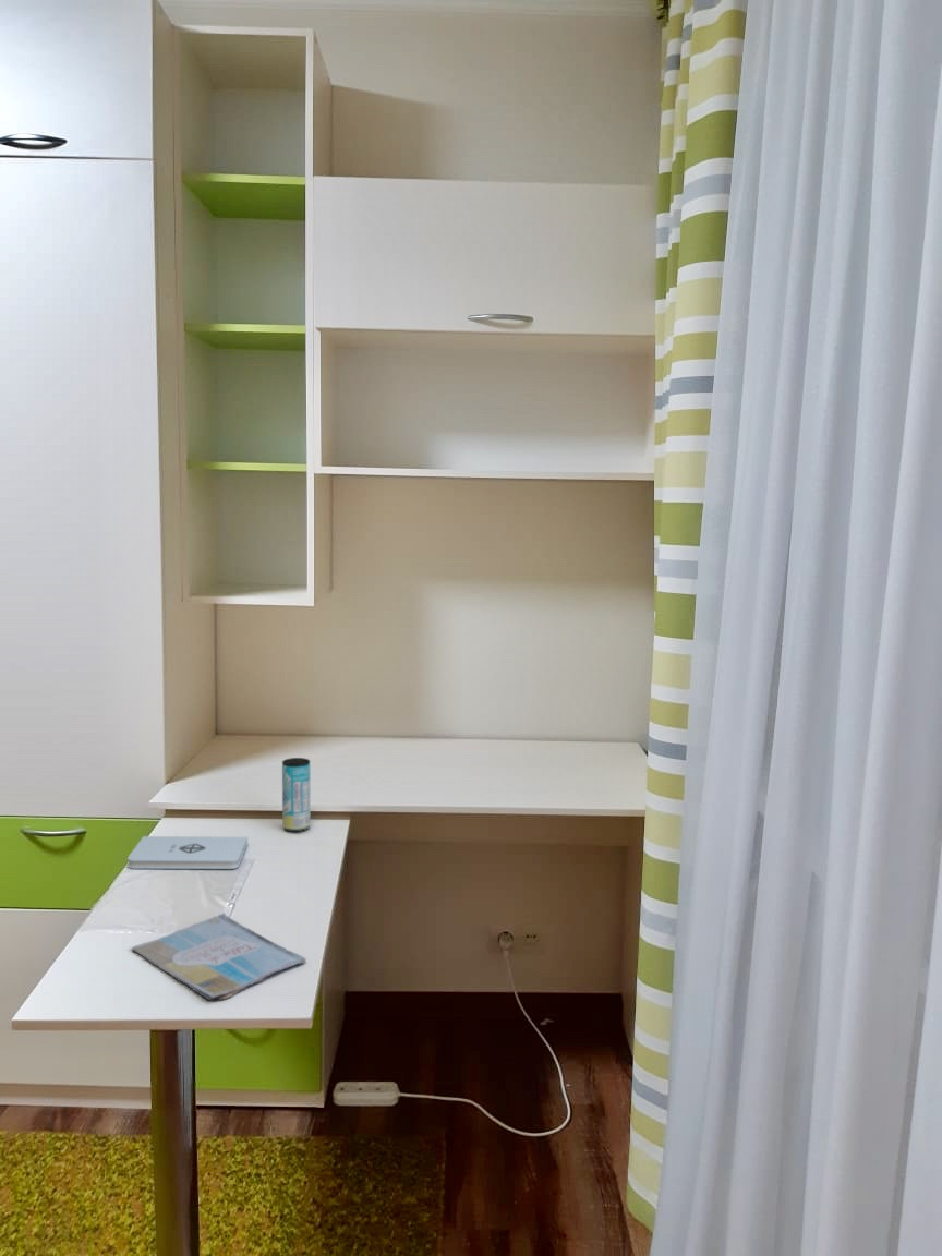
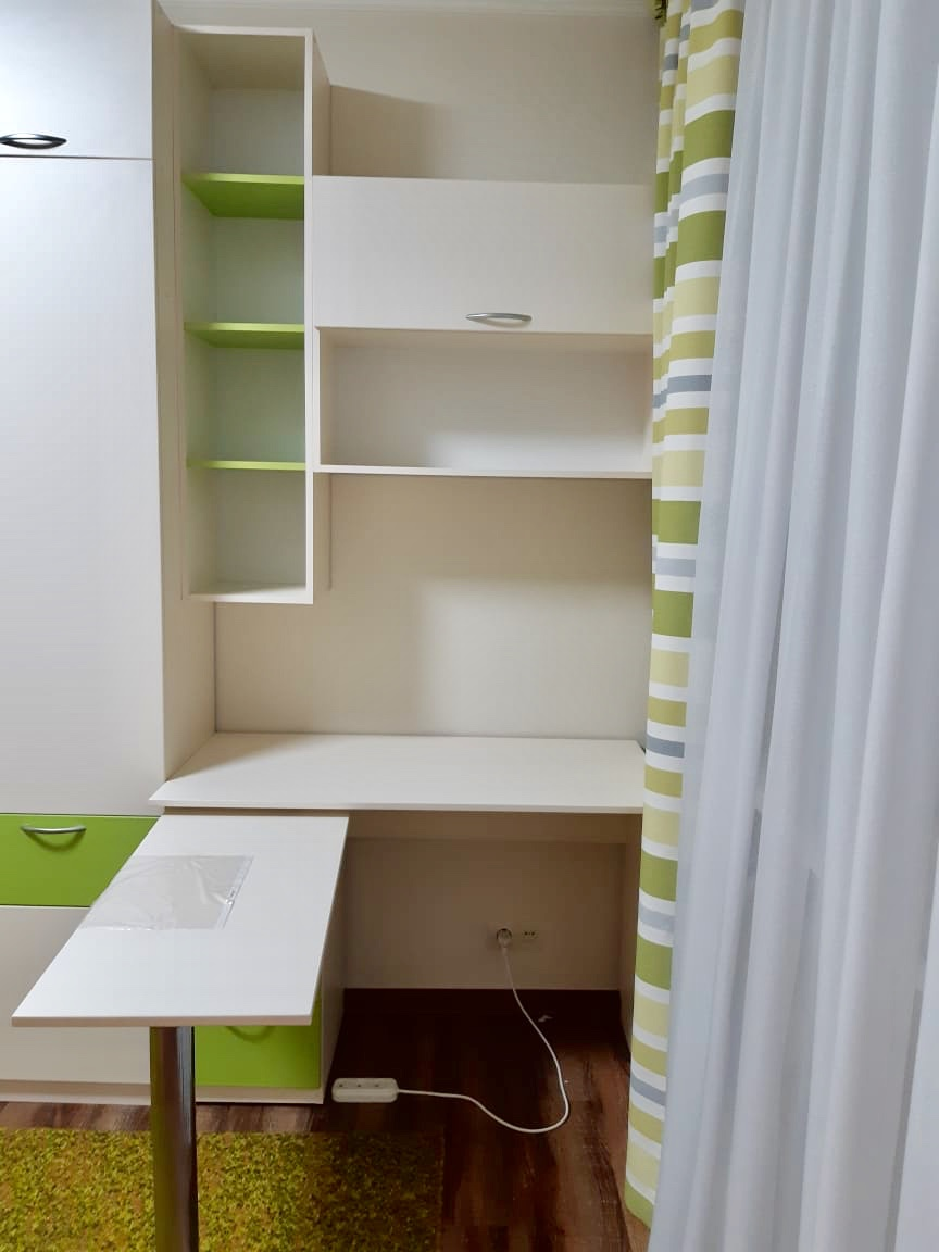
- notepad (189, 852)
- book (218, 952)
- beverage can (295, 795)
